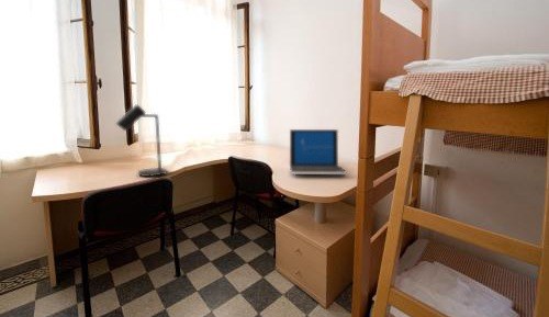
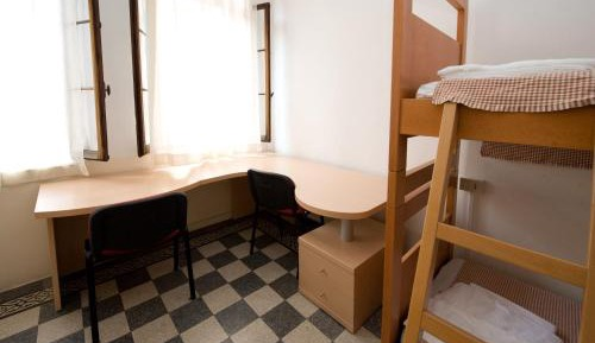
- desk lamp (156, 136)
- laptop (315, 150)
